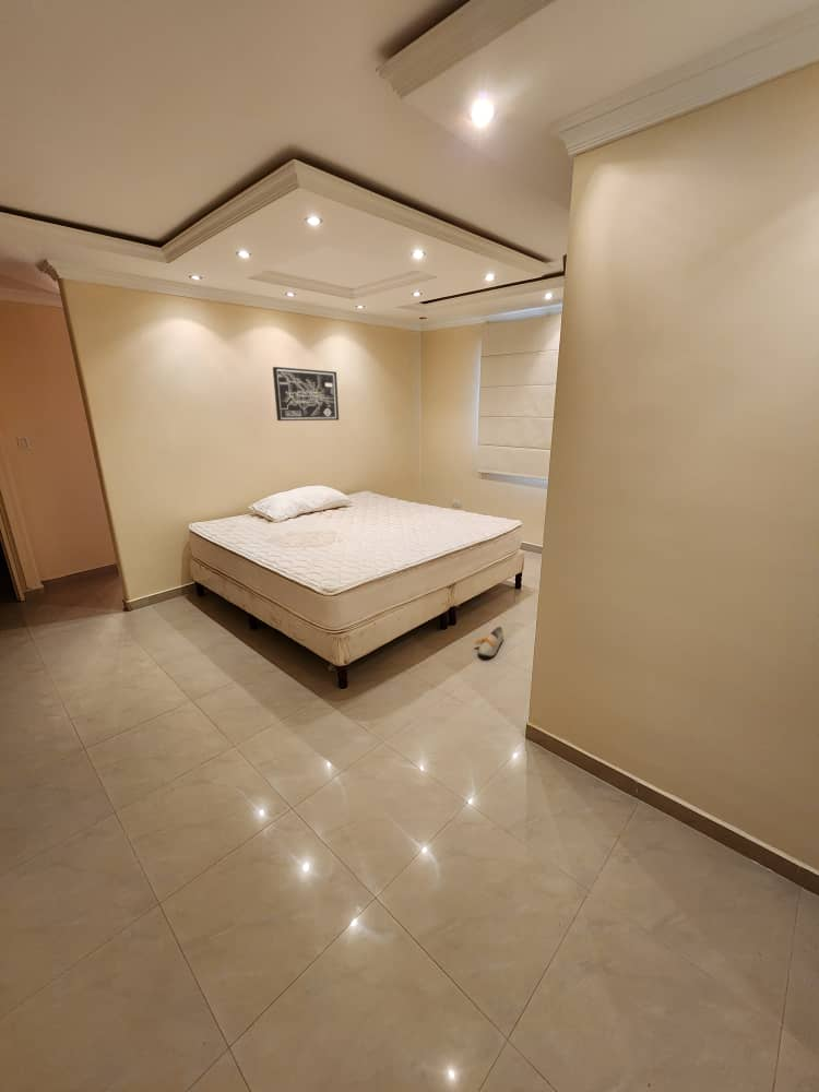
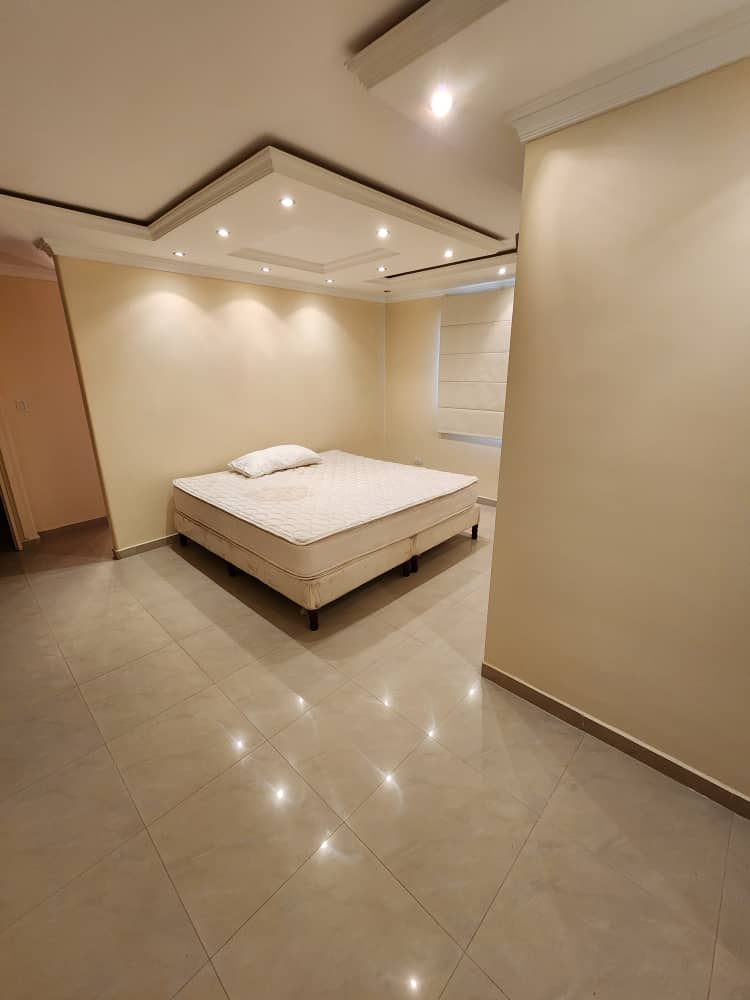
- wall art (308, 395)
- shoe (487, 641)
